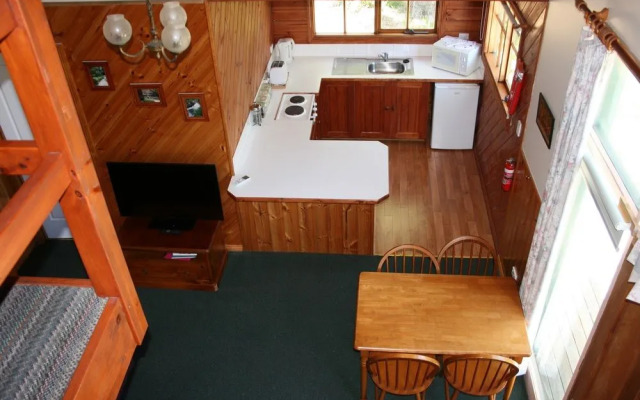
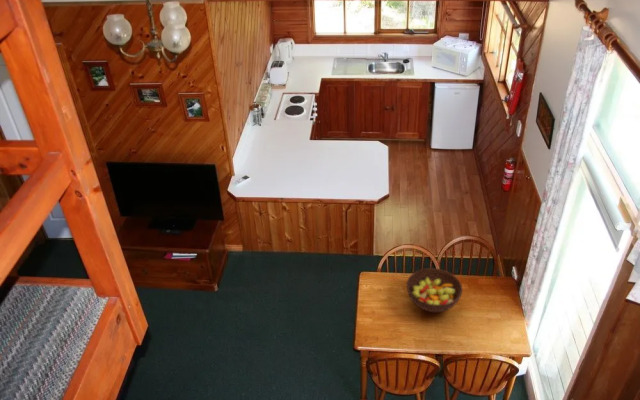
+ fruit bowl (433, 295)
